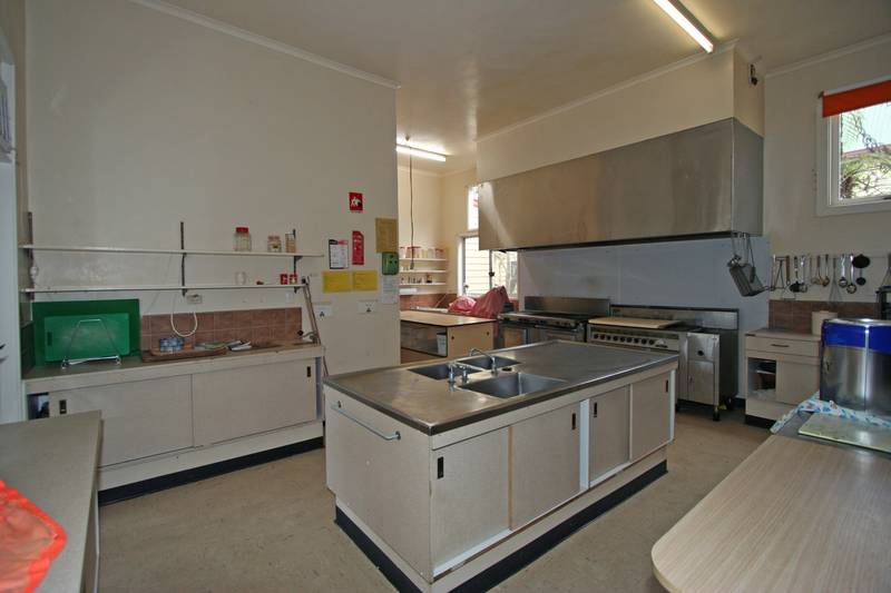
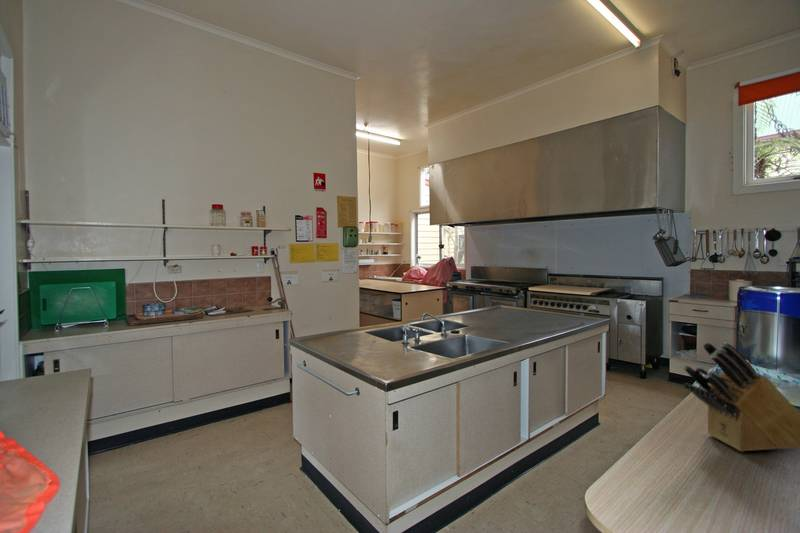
+ knife block (749, 391)
